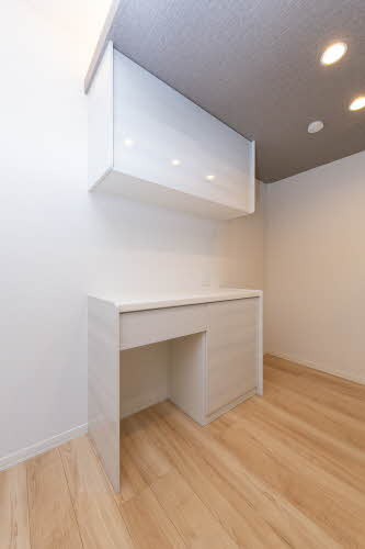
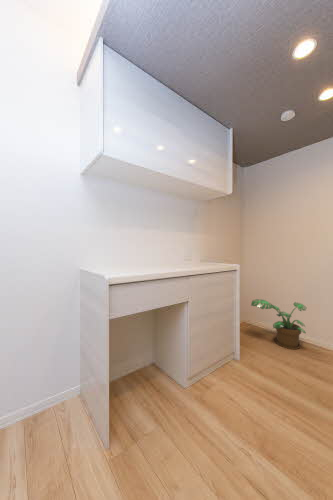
+ potted plant (280, 321)
